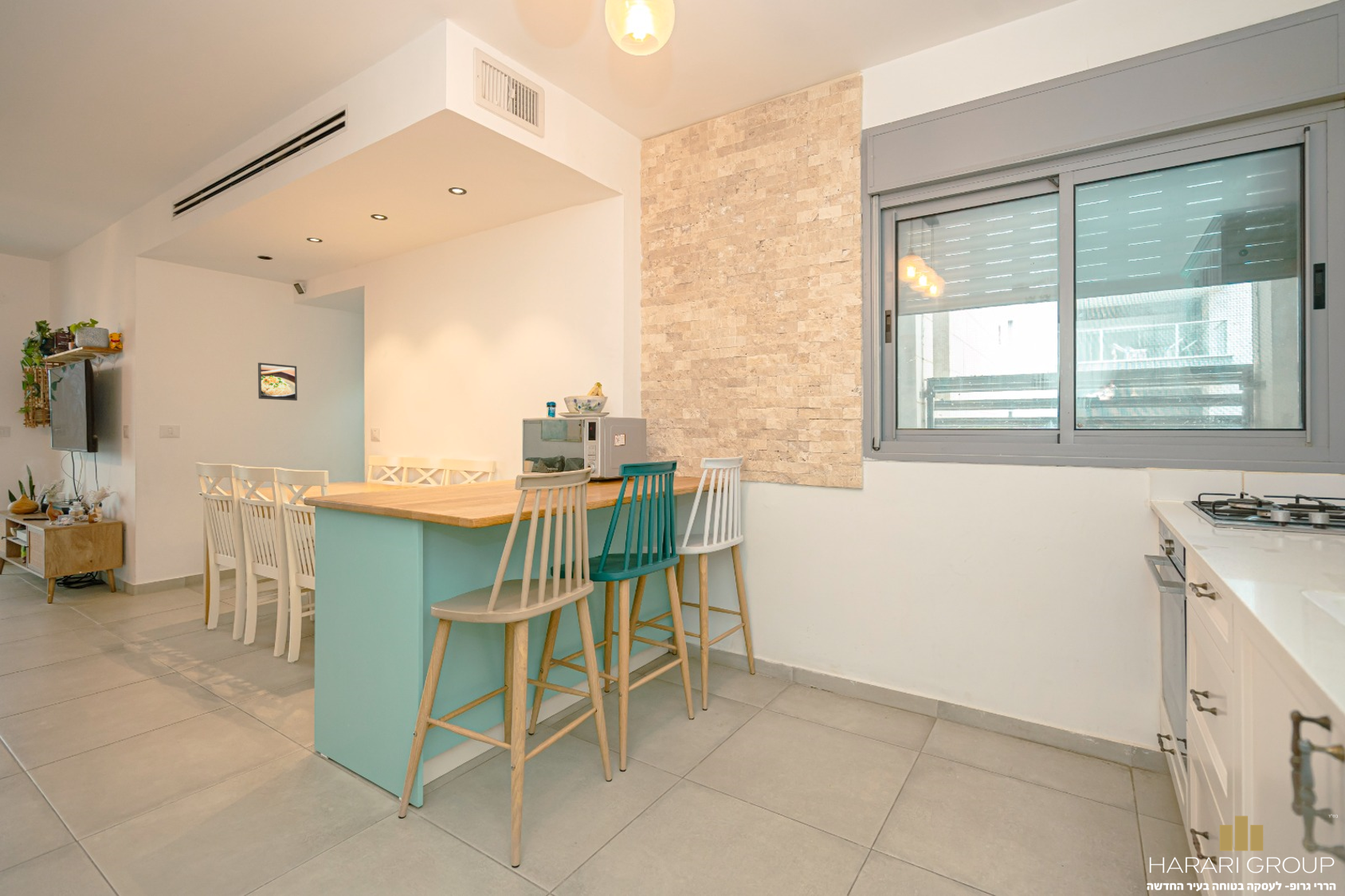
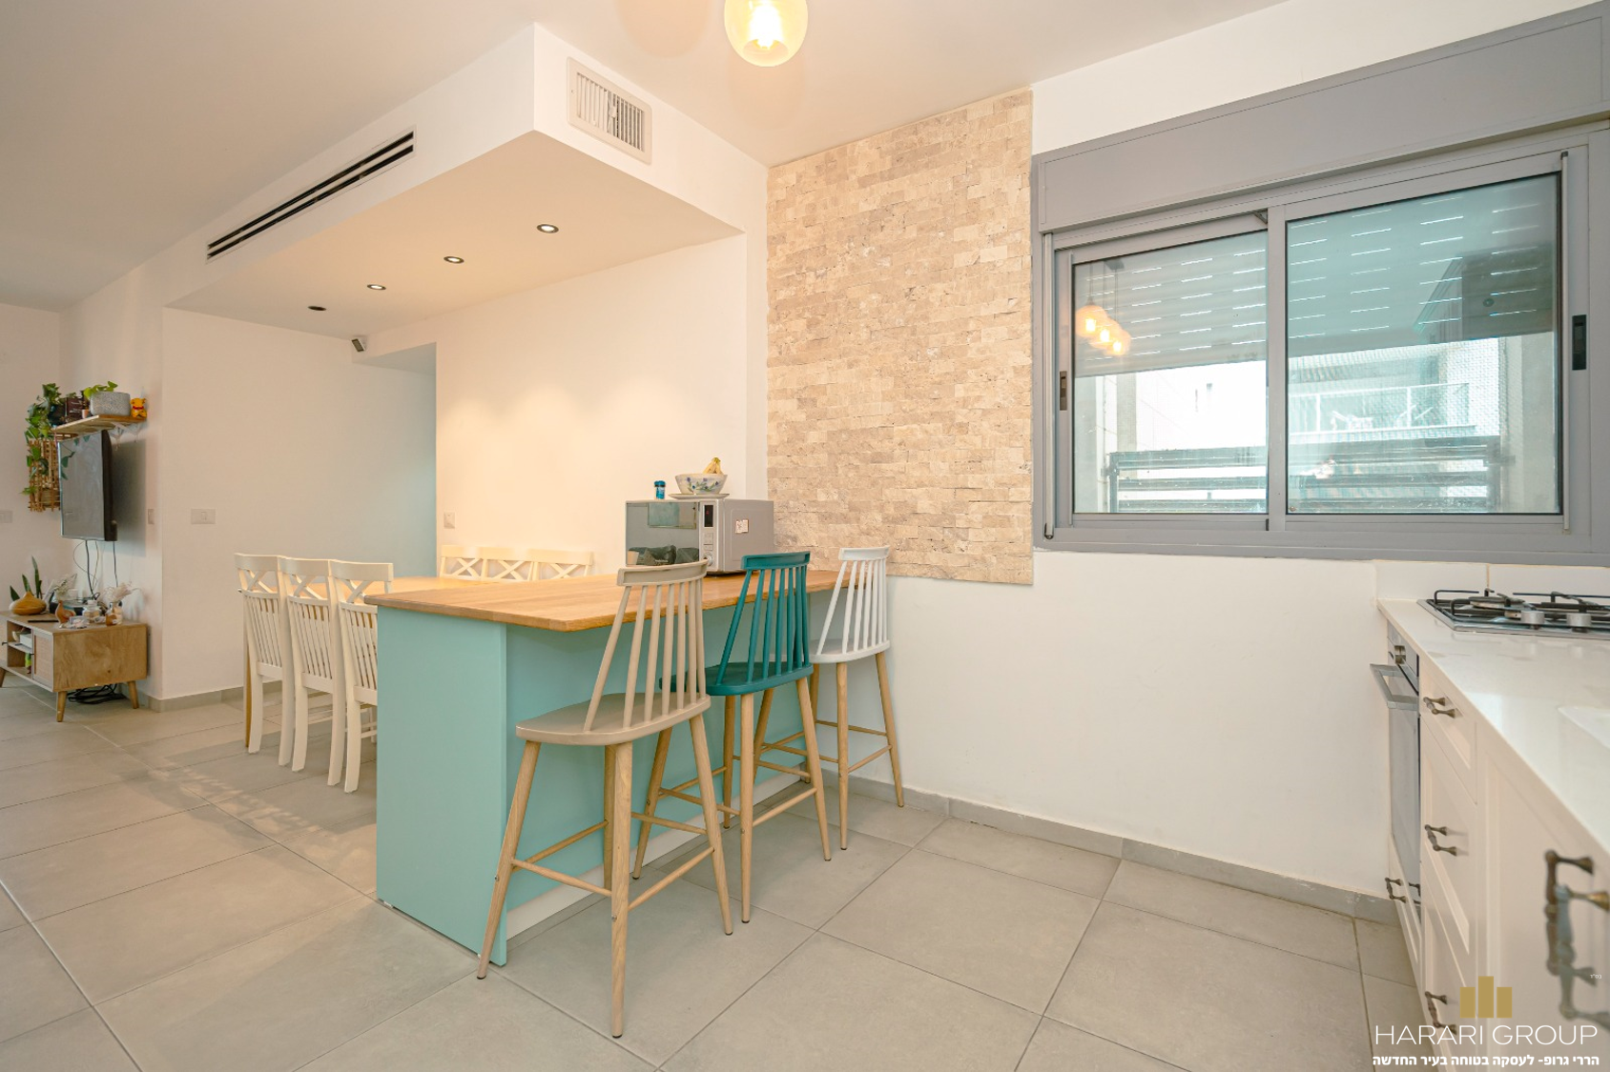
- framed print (277, 381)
